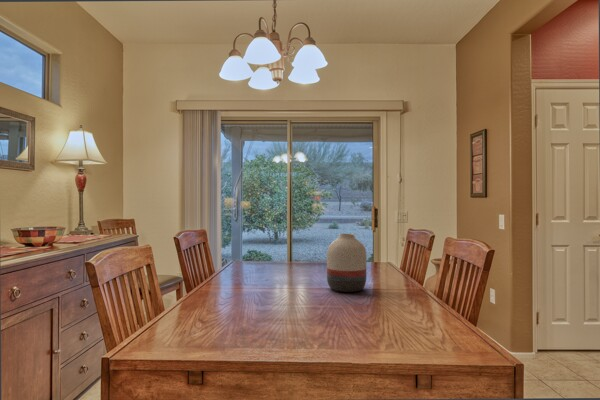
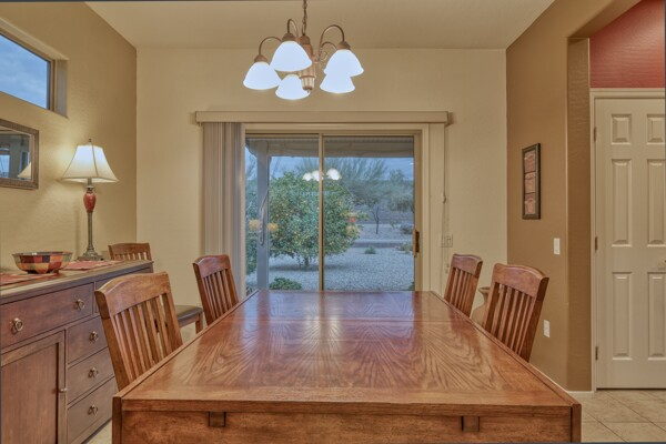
- vase (346, 261)
